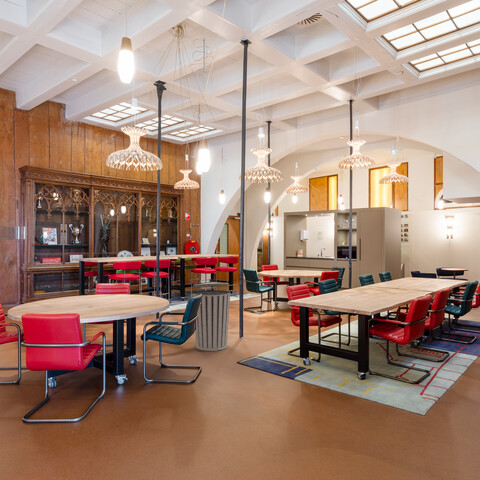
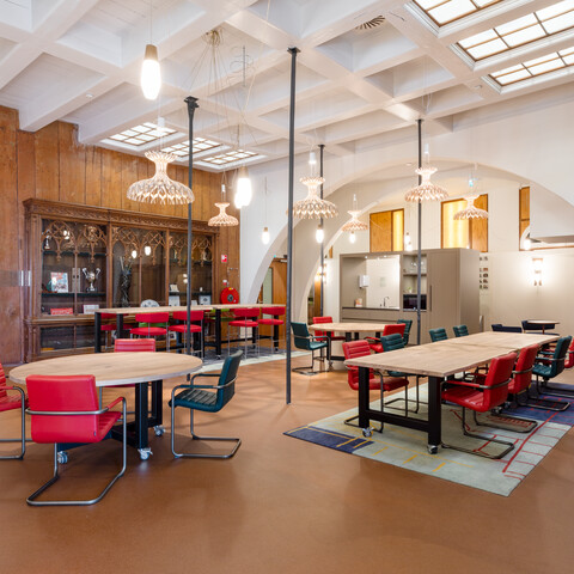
- trash can (211, 312)
